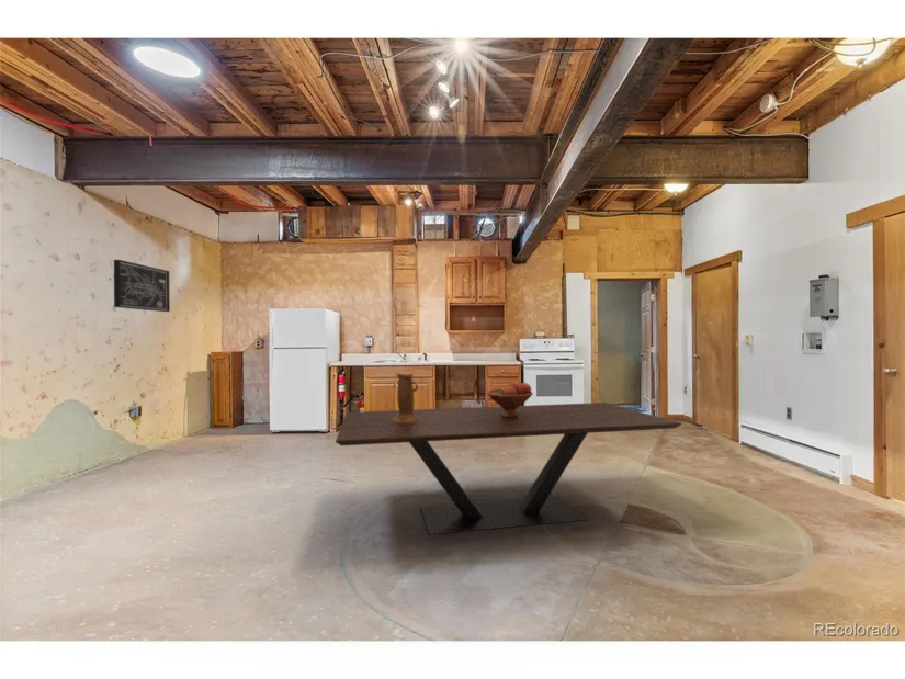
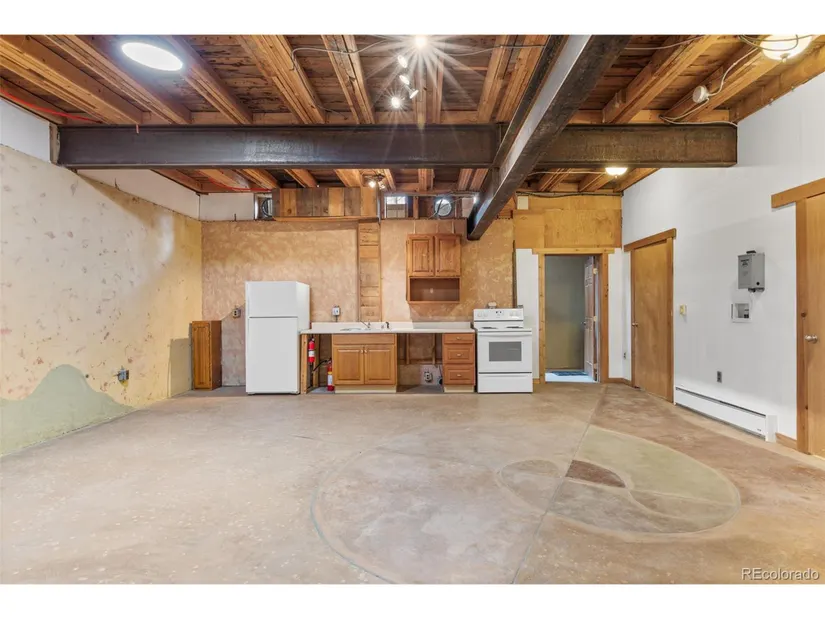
- wall art (144, 287)
- fruit bowl (509, 398)
- dining table (500, 437)
- ceramic pitcher (406, 396)
